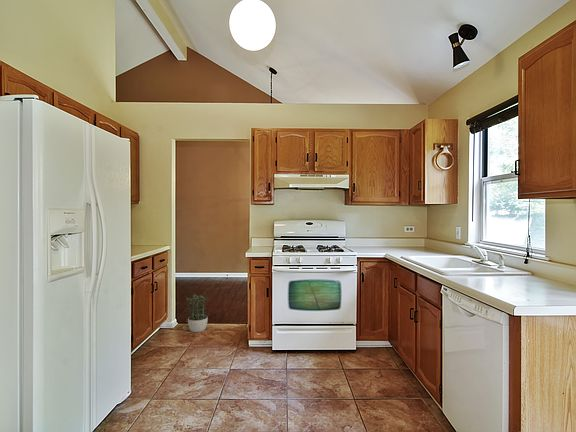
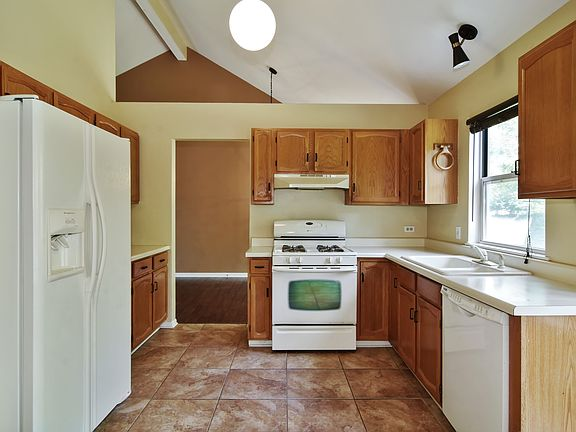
- potted plant (196, 311)
